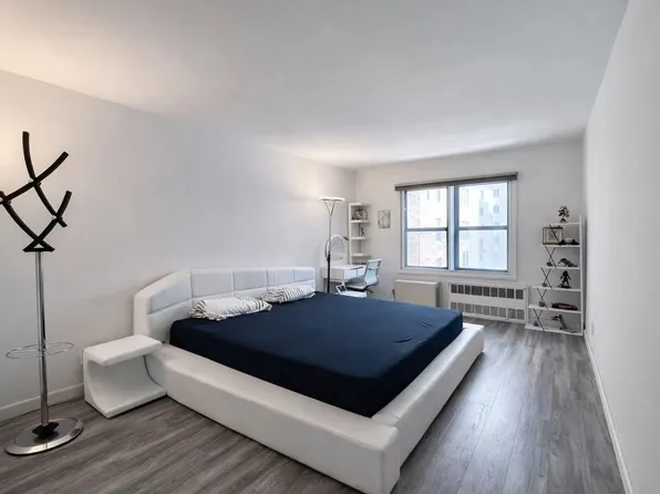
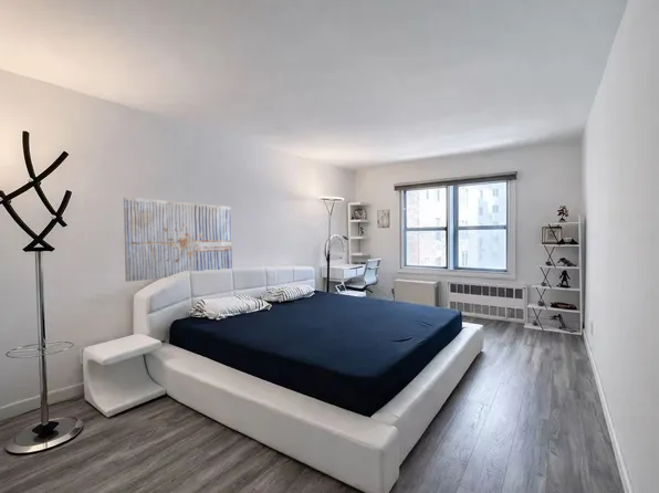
+ wall art (185, 239)
